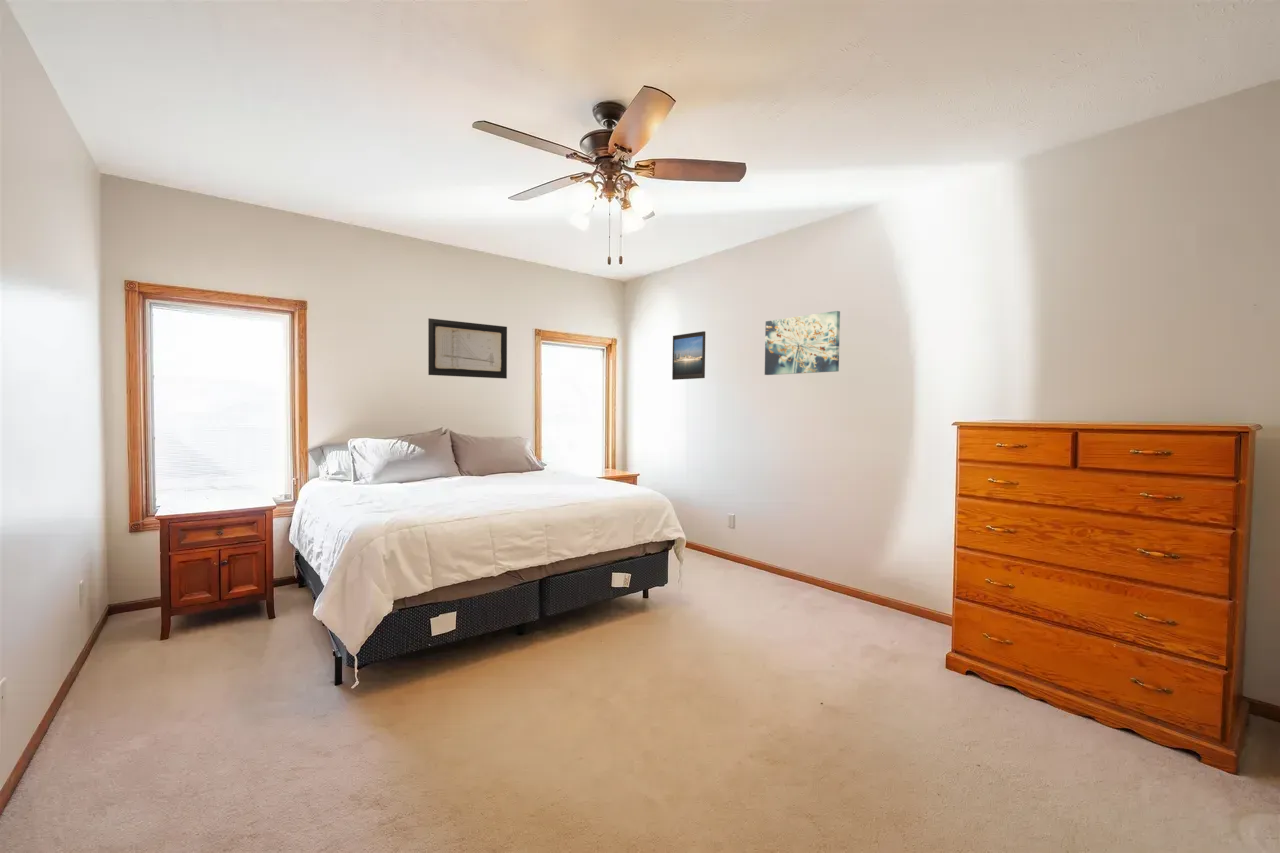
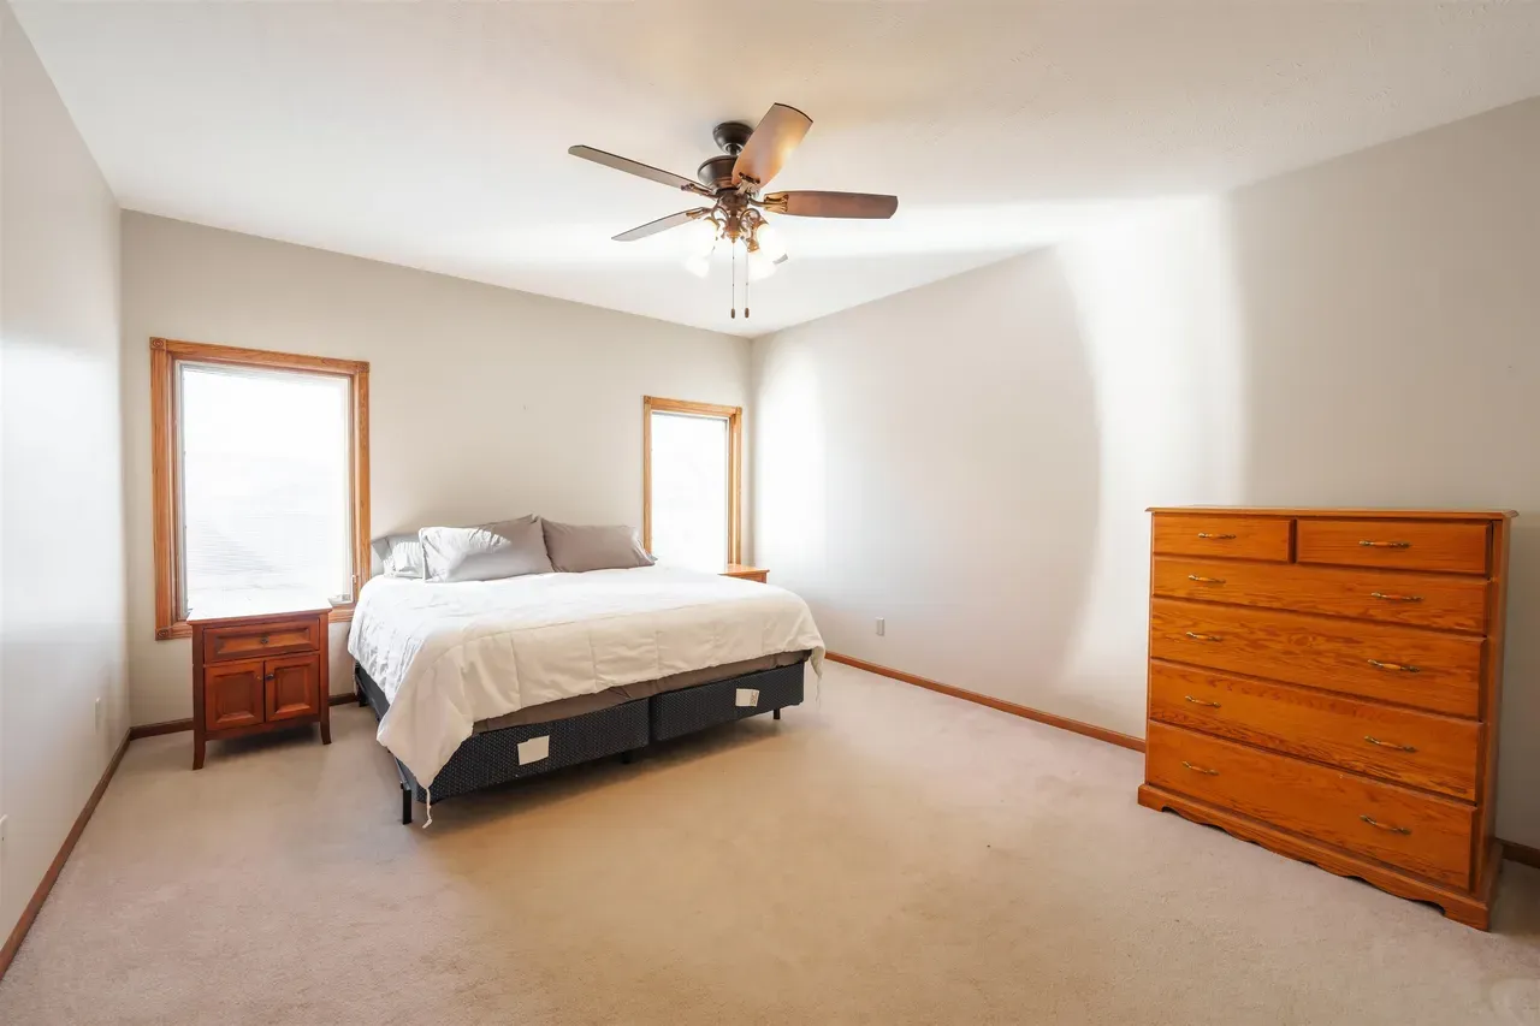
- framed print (688, 356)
- wall art (800, 345)
- wall art (469, 349)
